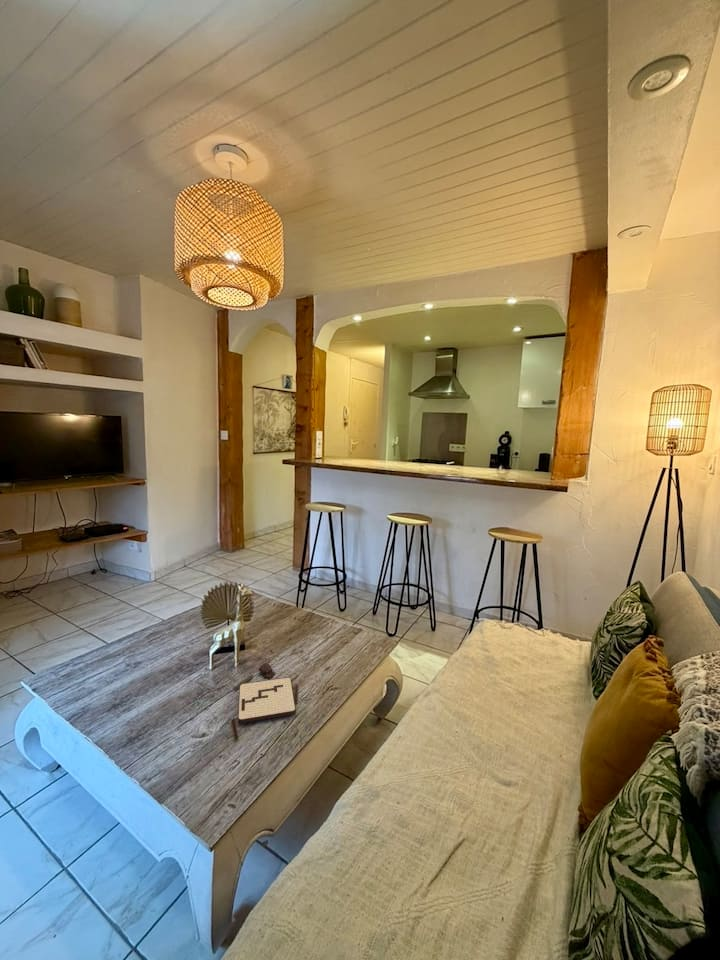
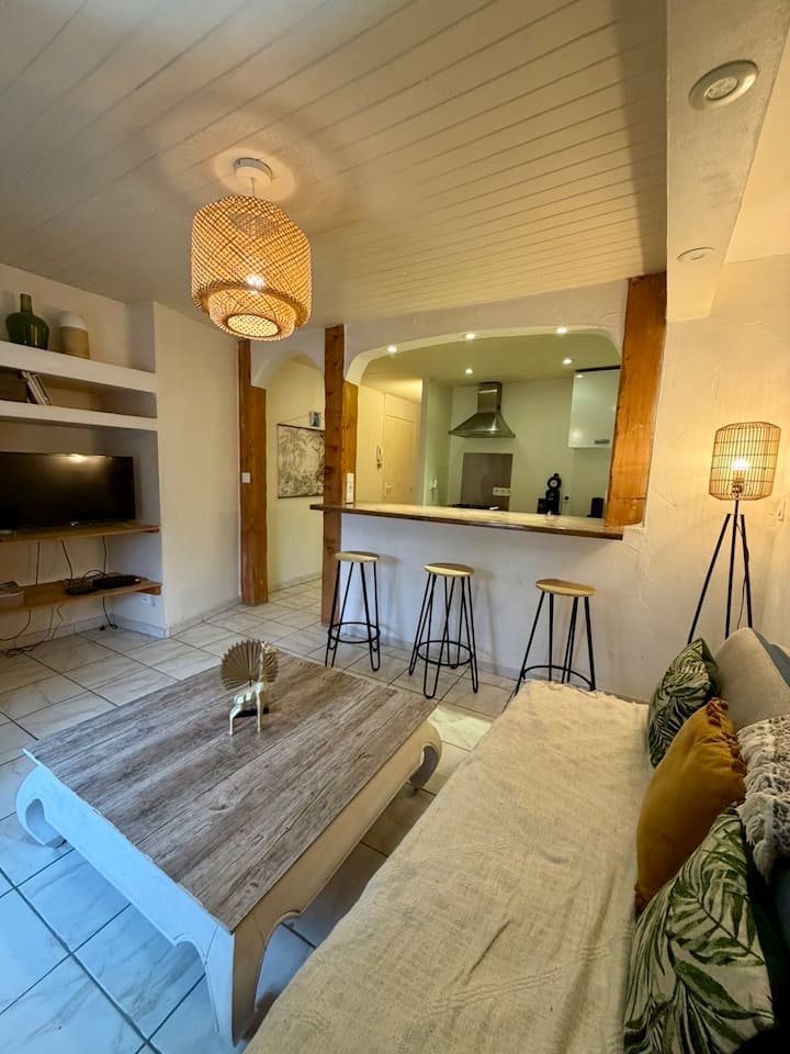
- board game (266, 693)
